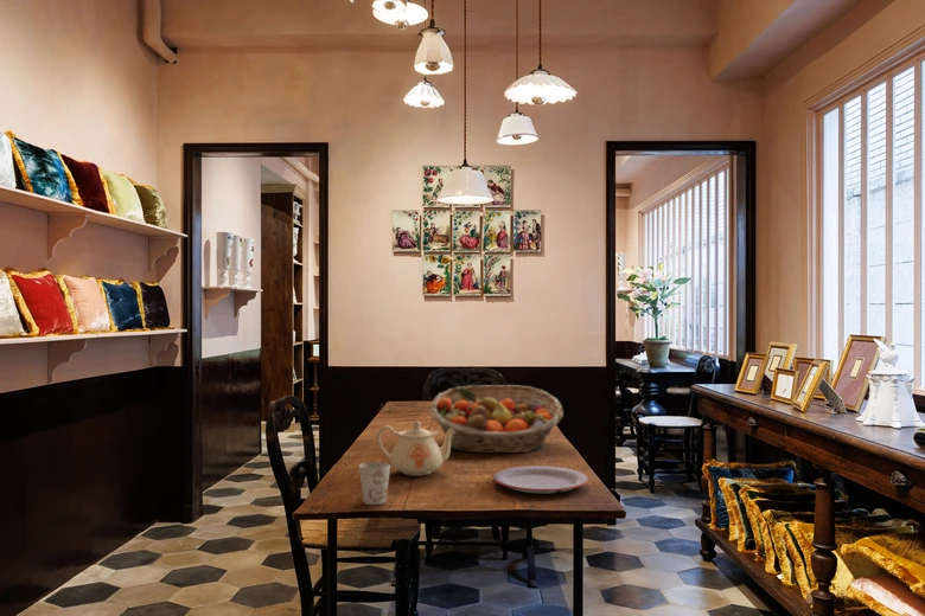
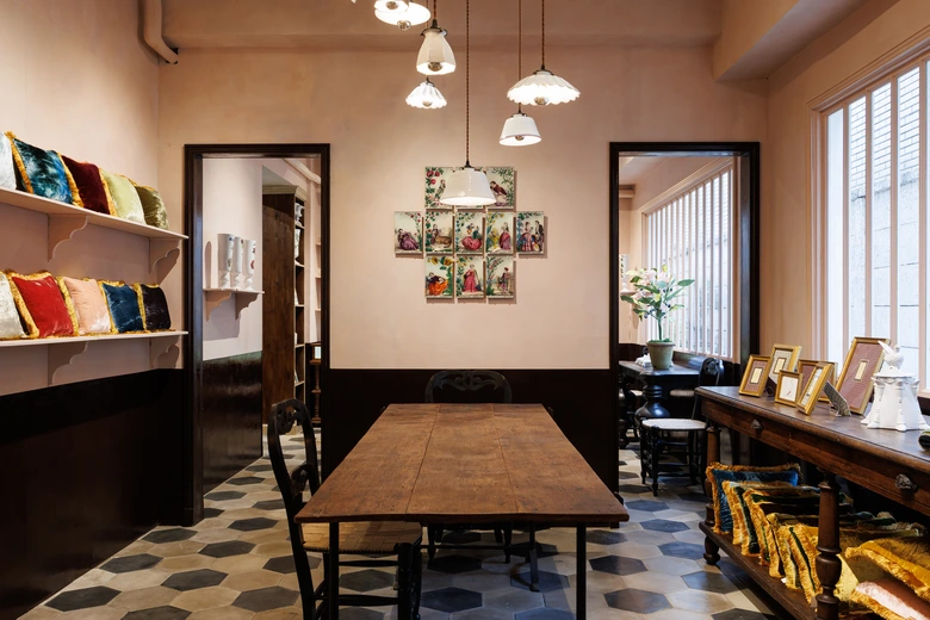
- mug (374, 481)
- fruit basket (496, 417)
- teapot (416, 445)
- plate (540, 480)
